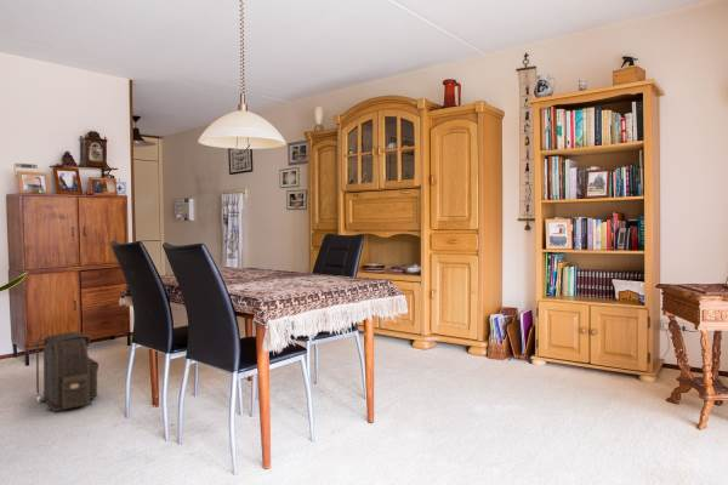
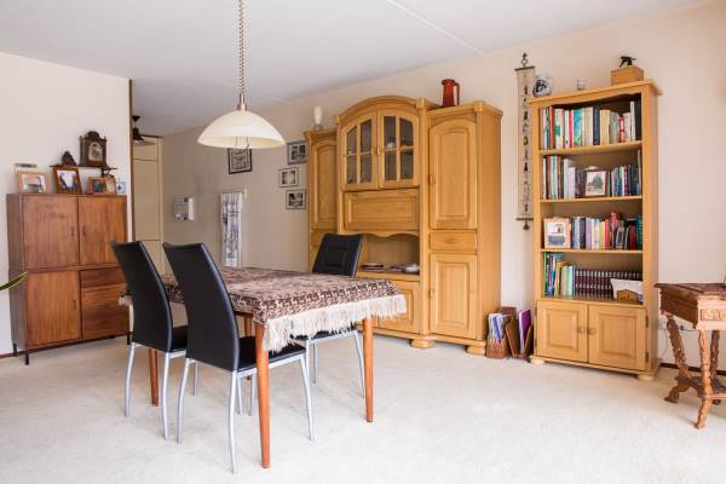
- backpack (64, 366)
